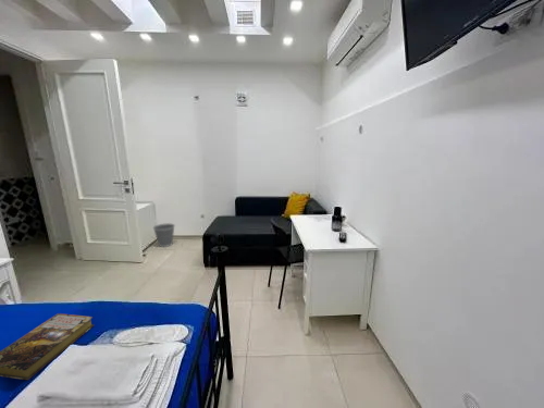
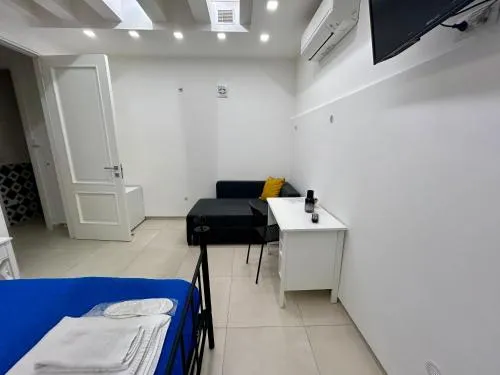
- book (44, 342)
- wastebasket (164, 235)
